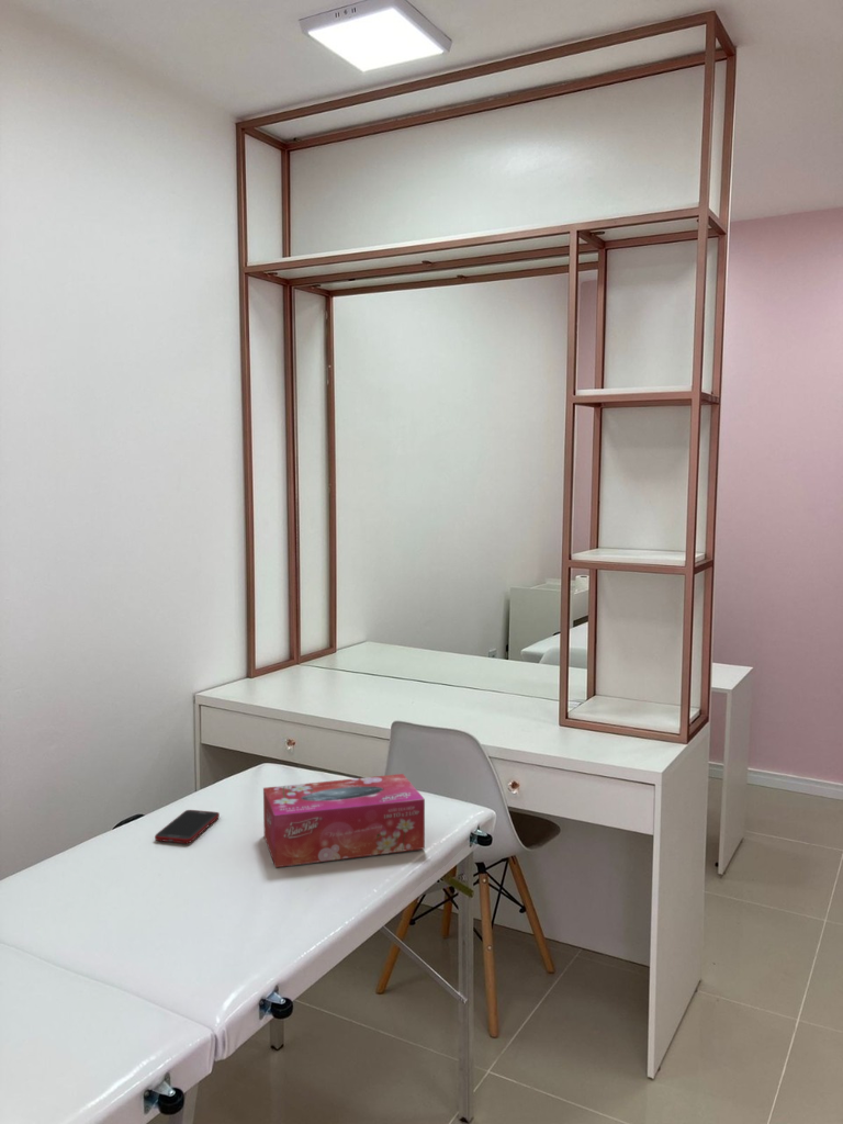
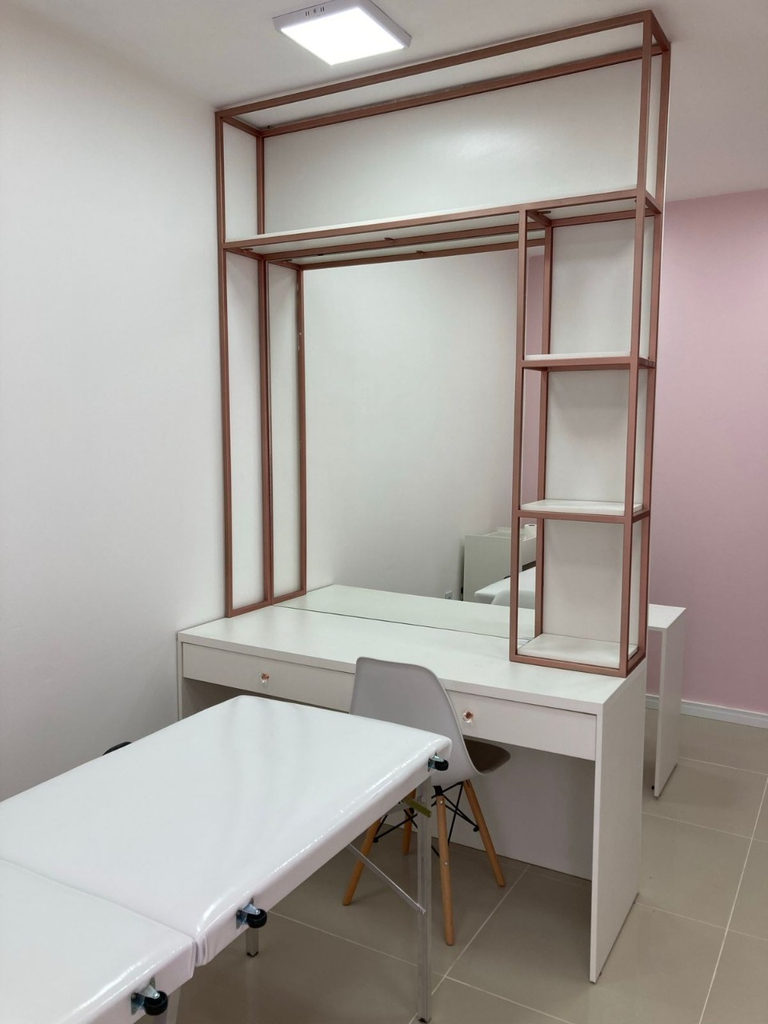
- cell phone (188, 825)
- tissue box (342, 818)
